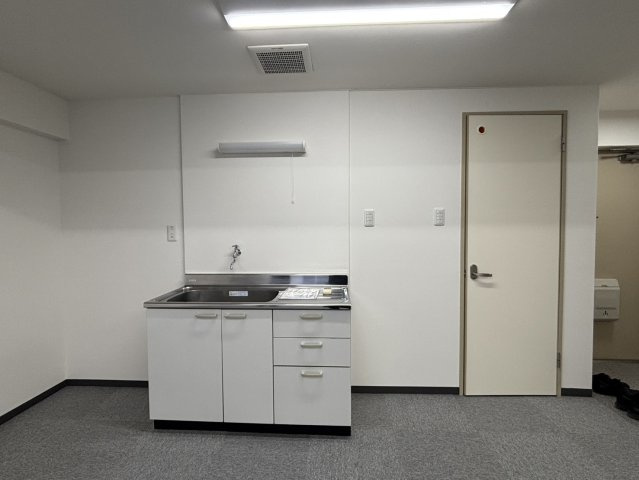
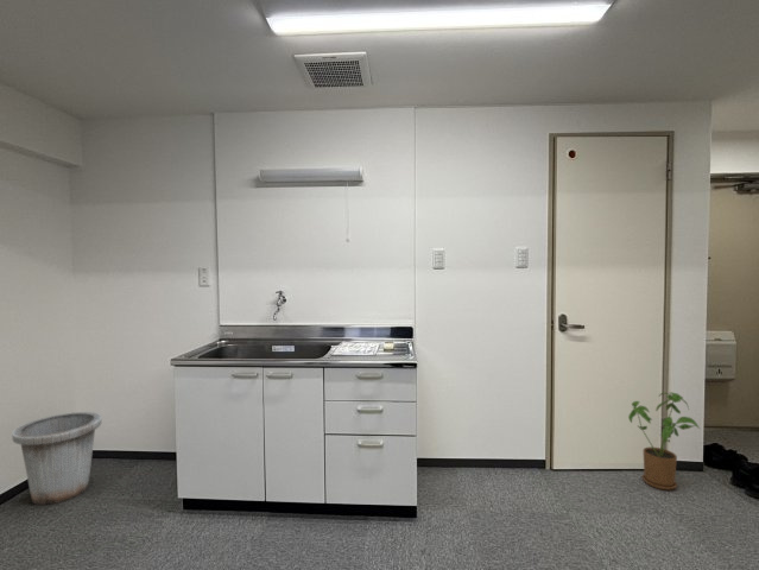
+ house plant (664, 439)
+ trash can (59, 457)
